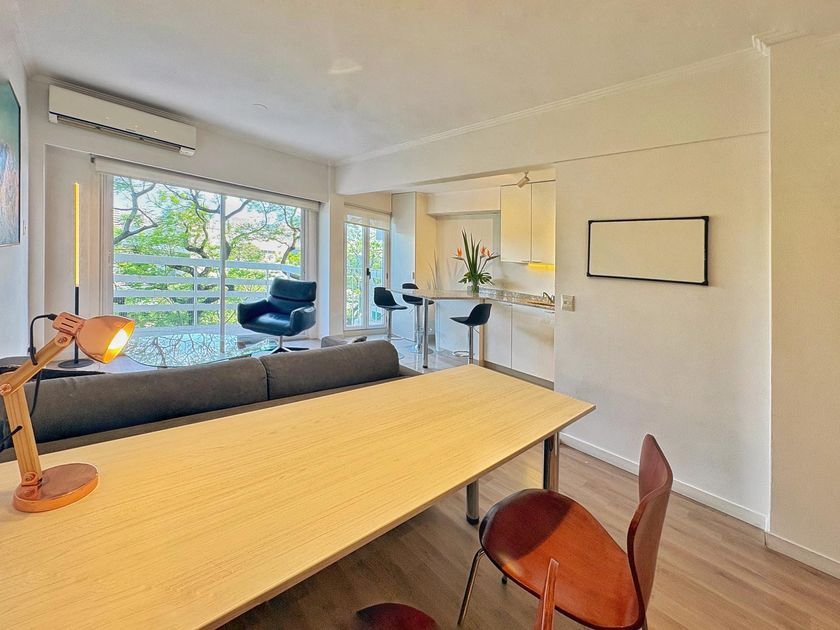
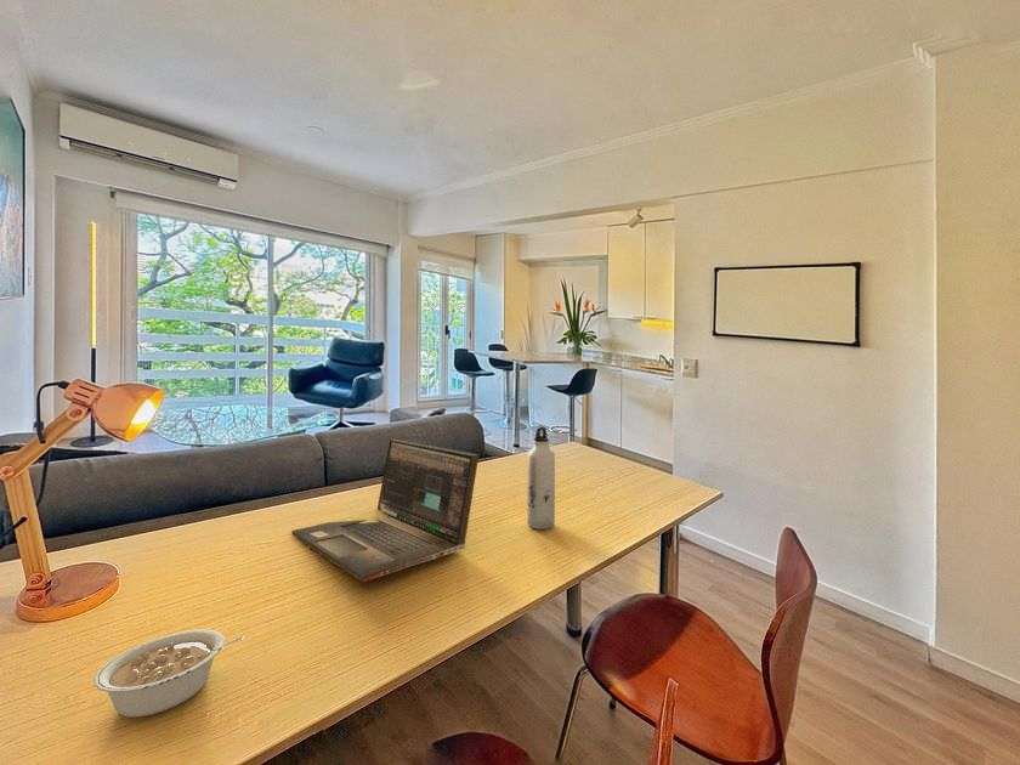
+ legume (169, 669)
+ laptop (382, 495)
+ water bottle (540, 476)
